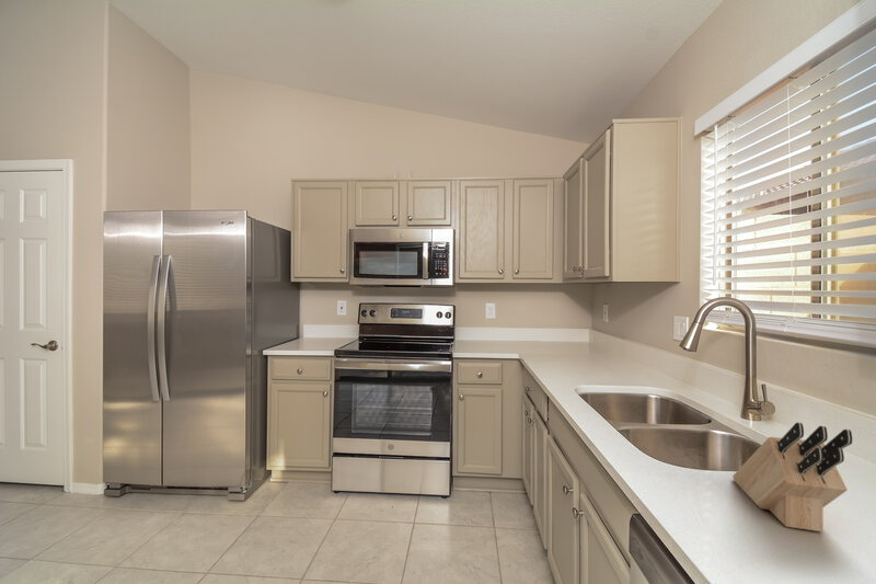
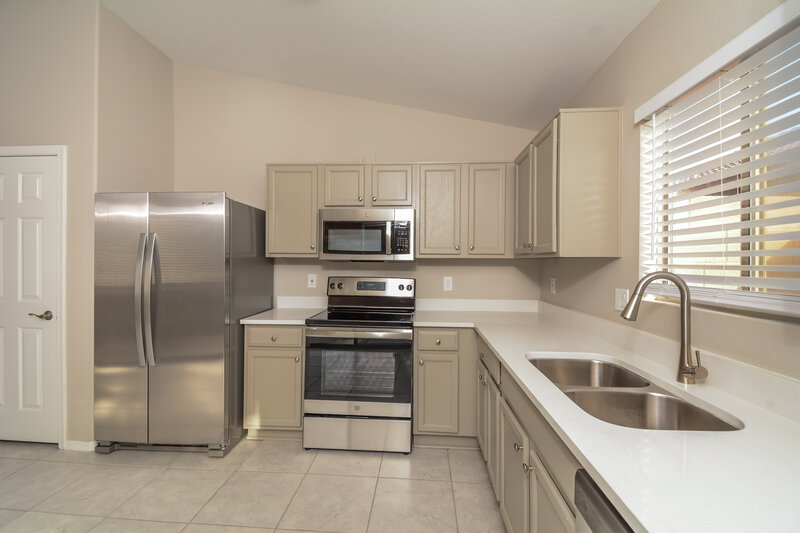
- knife block (786, 460)
